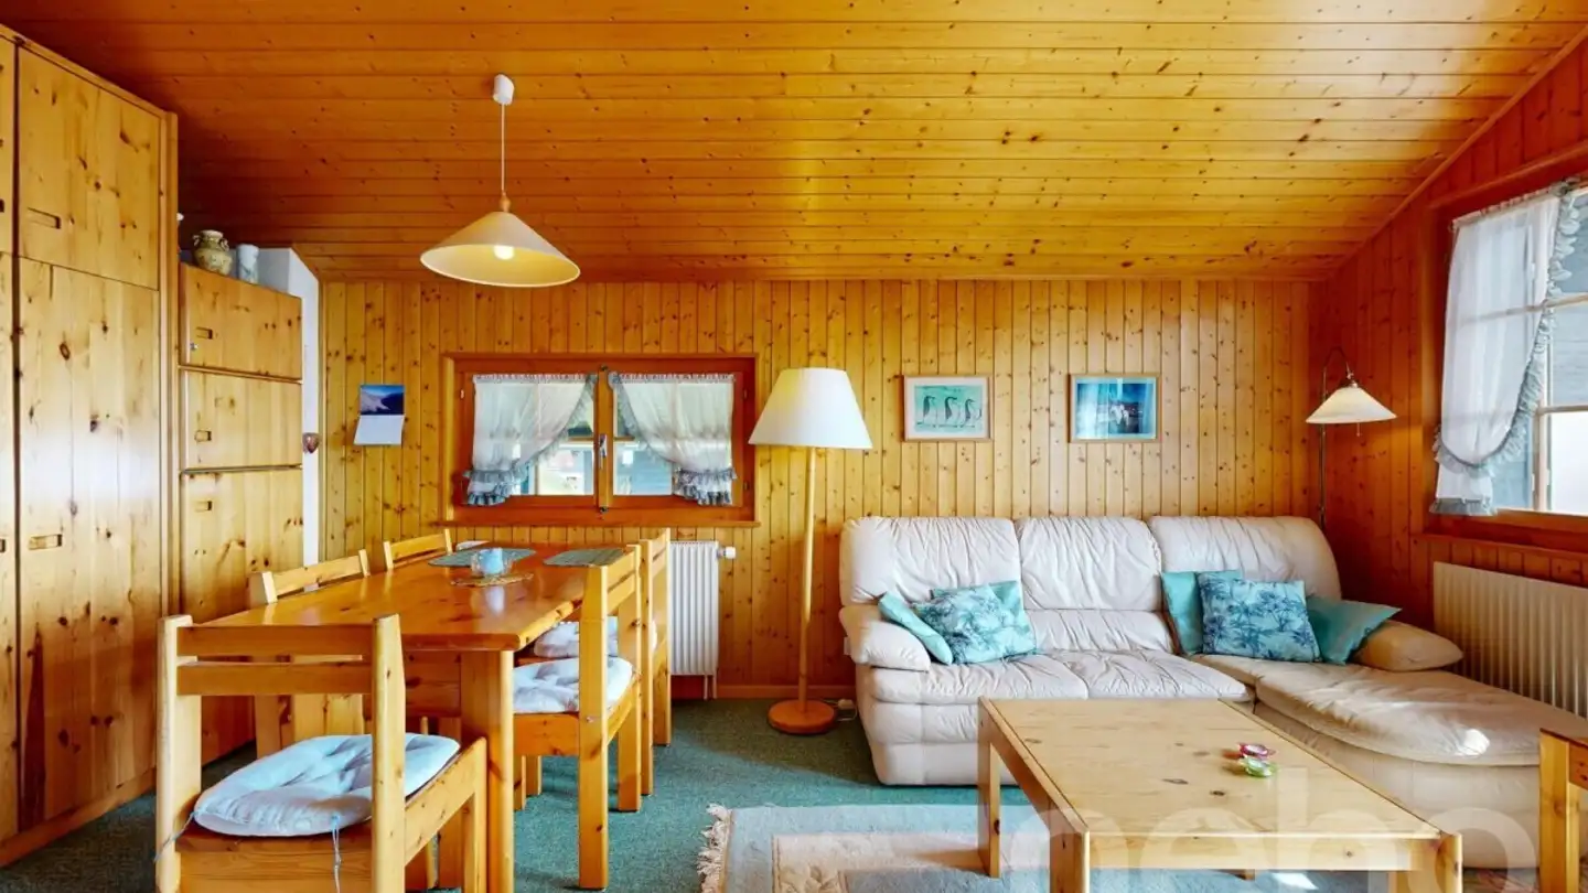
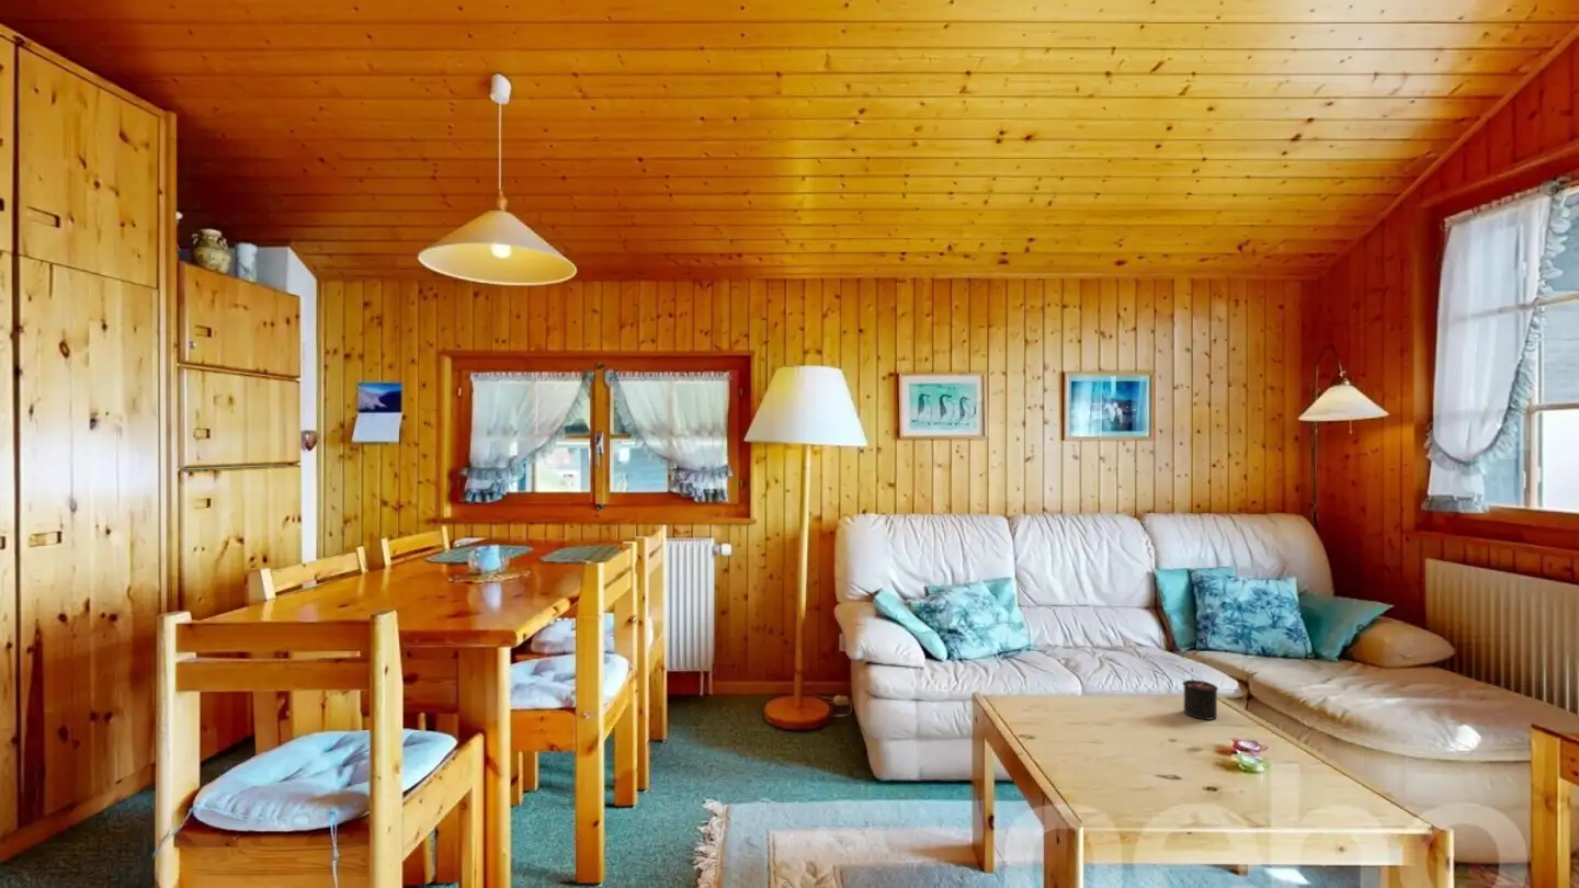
+ candle (1200, 692)
